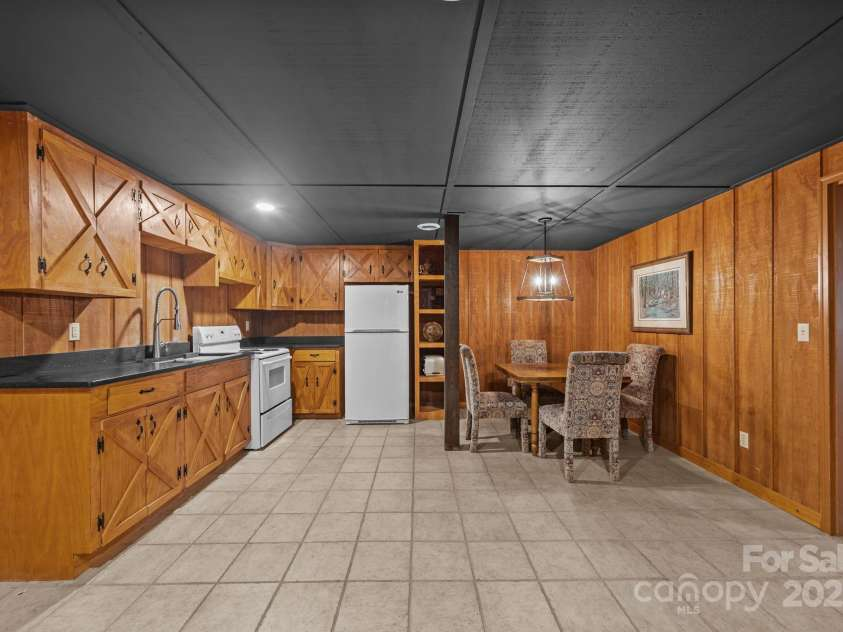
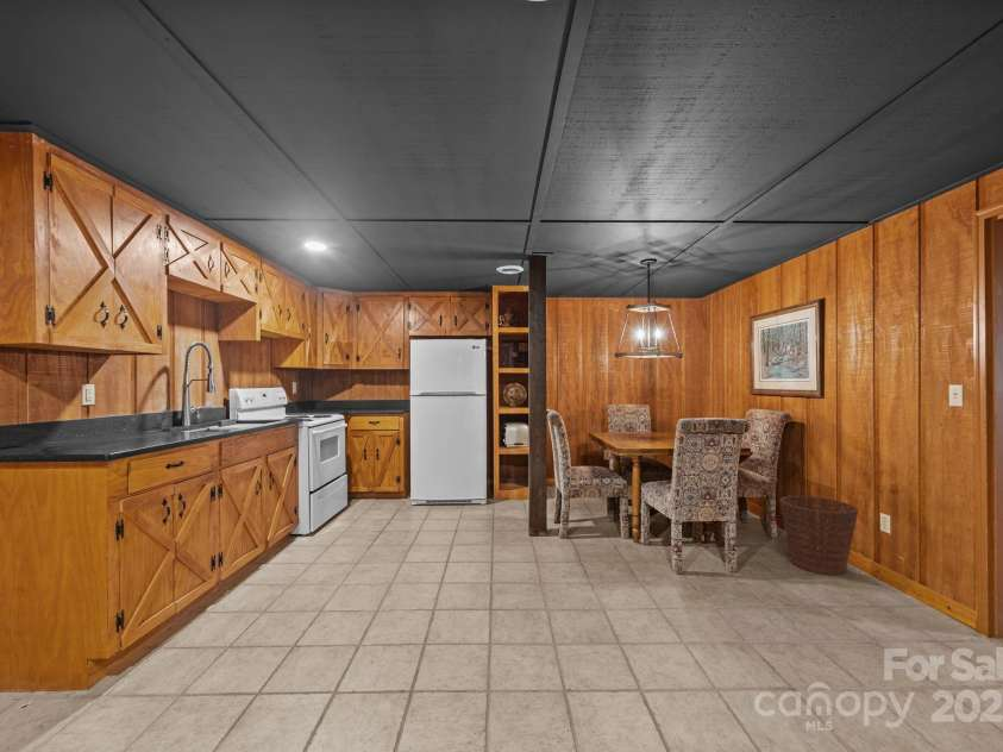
+ basket (817, 534)
